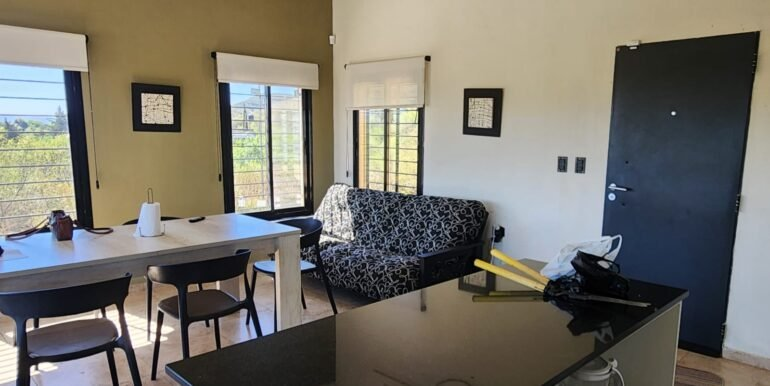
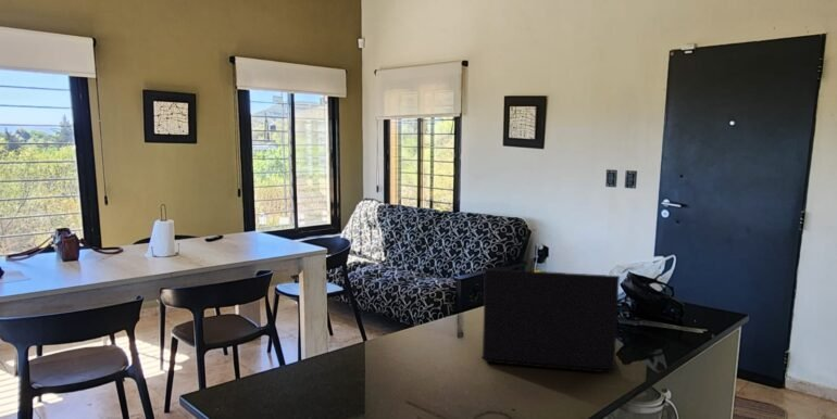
+ laptop (547, 307)
